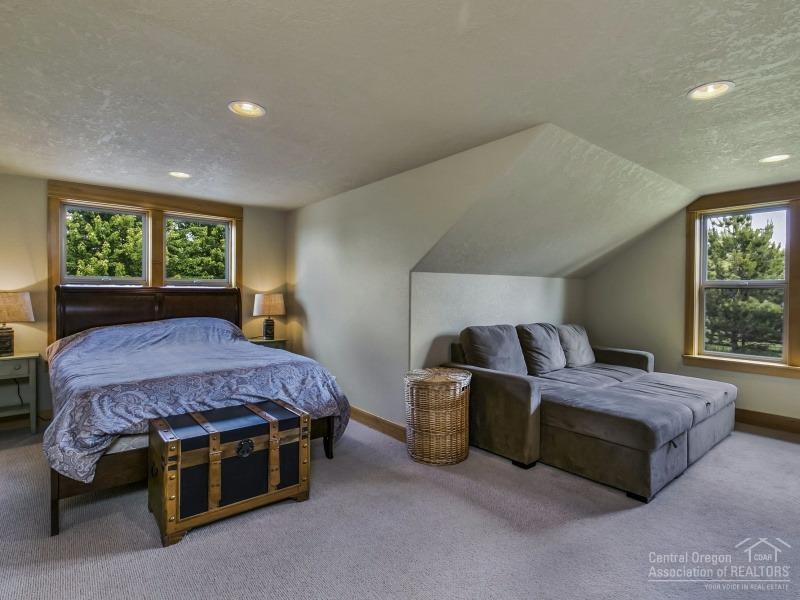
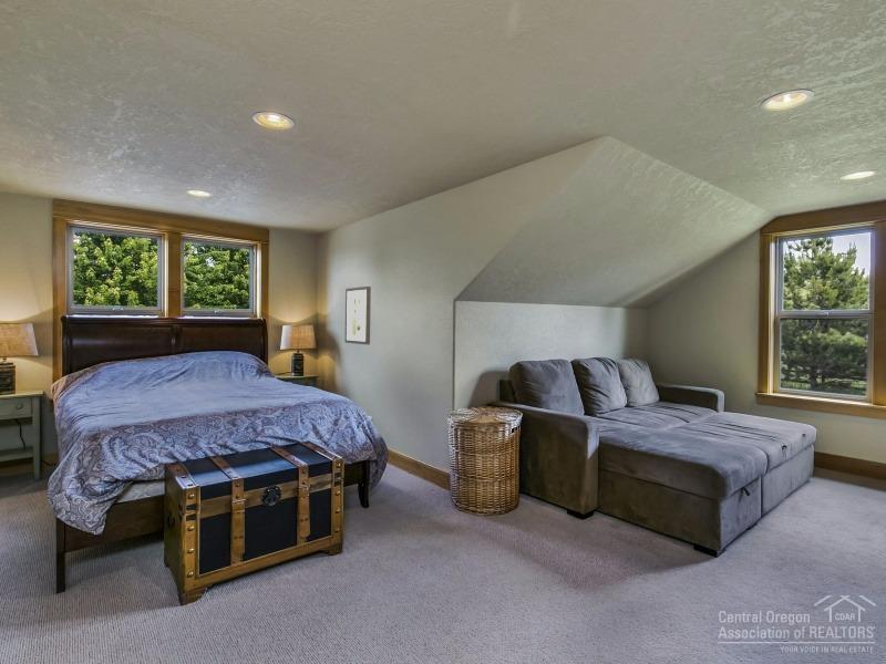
+ wall art (357, 315)
